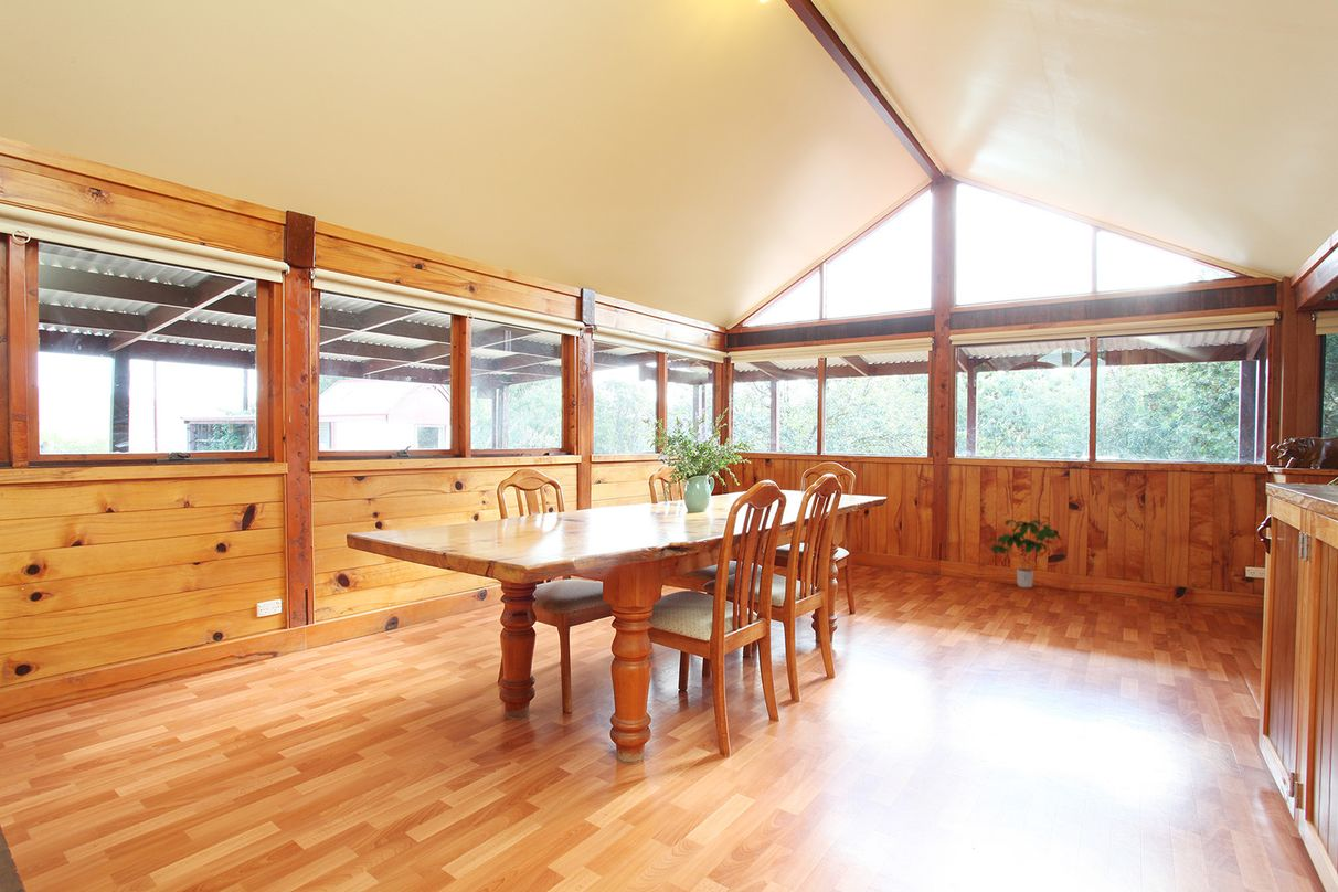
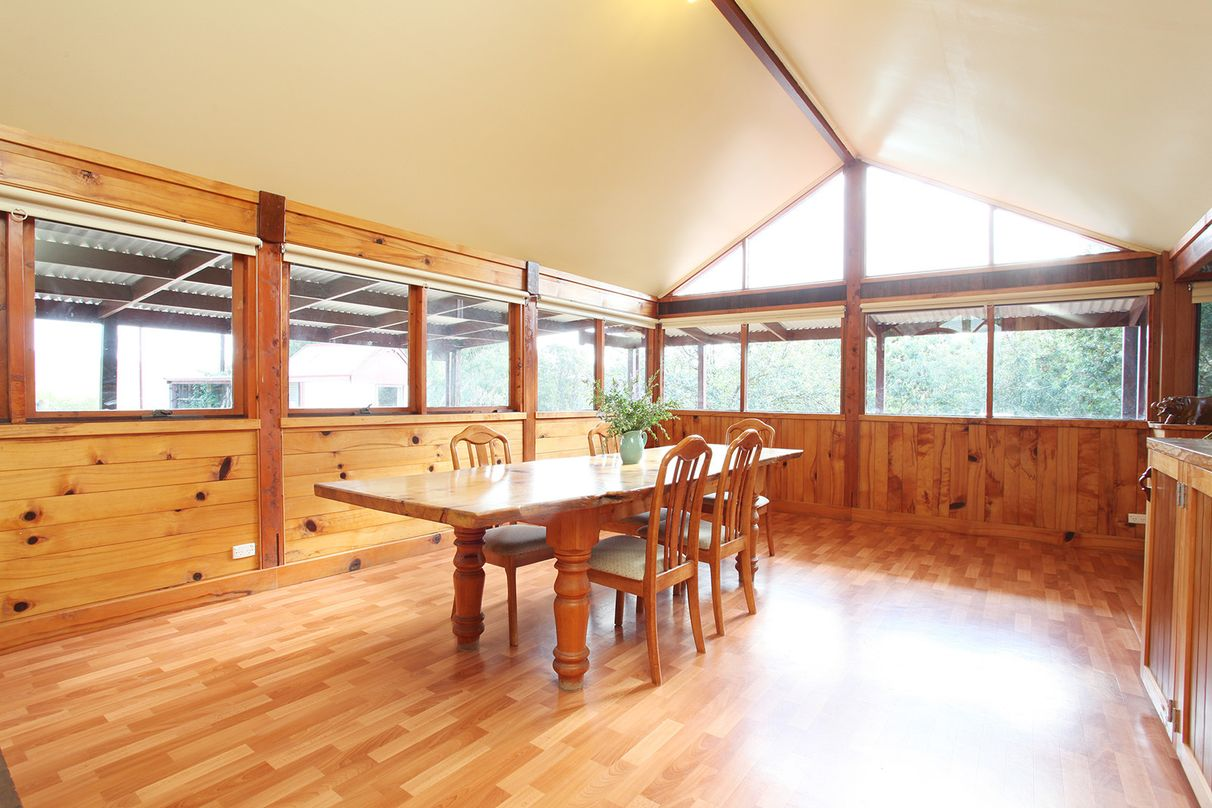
- potted plant (1024, 551)
